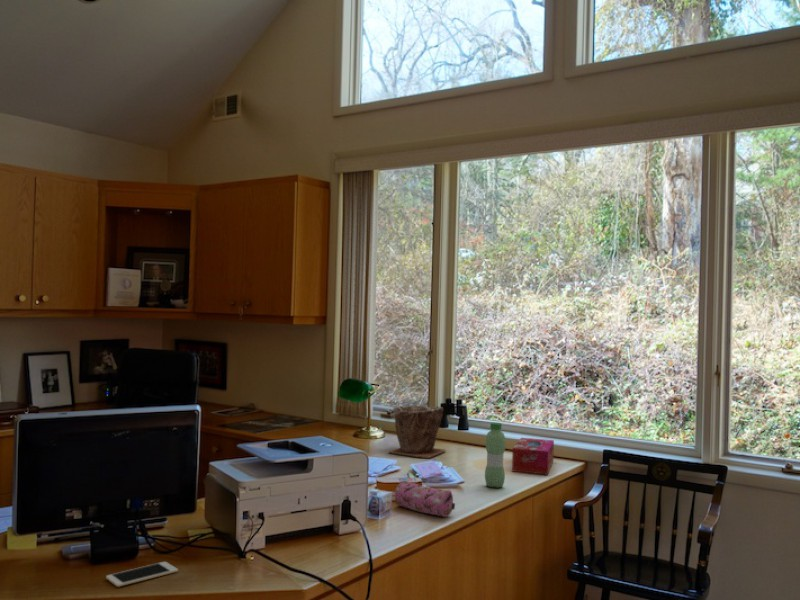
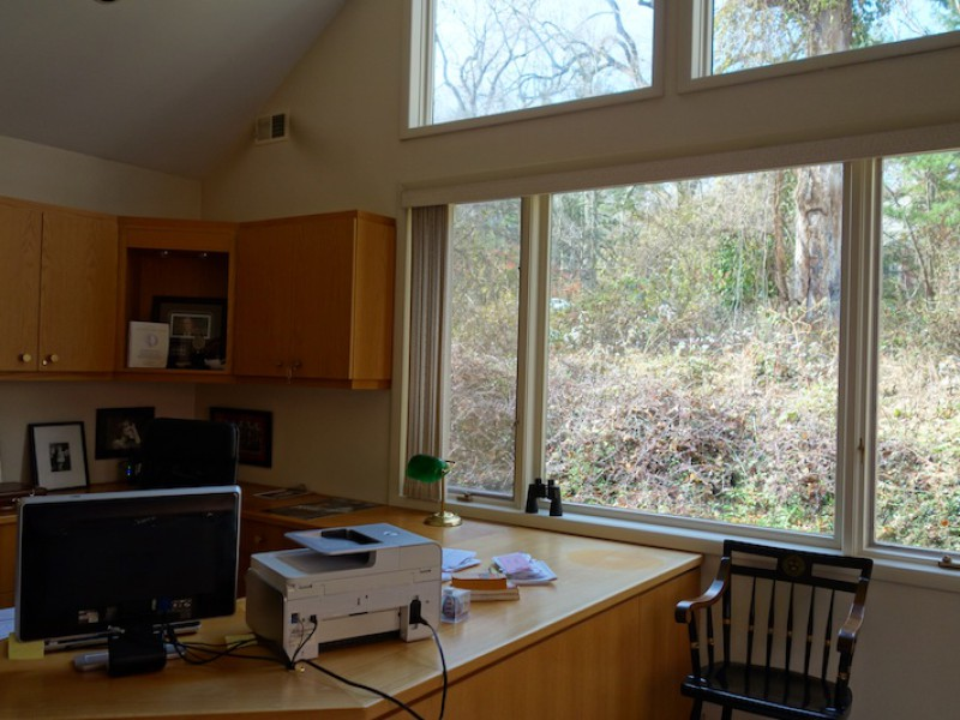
- cell phone (142, 573)
- plant pot (418, 428)
- pencil case (423, 498)
- water bottle (495, 454)
- tissue box (533, 455)
